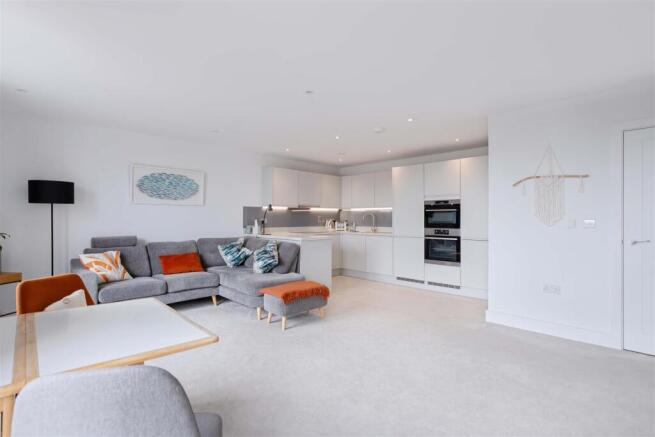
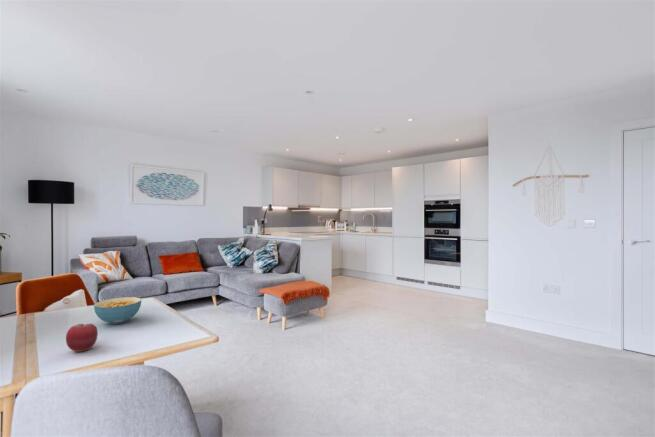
+ cereal bowl (118, 311)
+ apple (82, 336)
